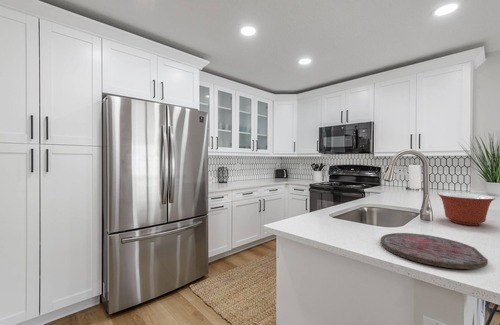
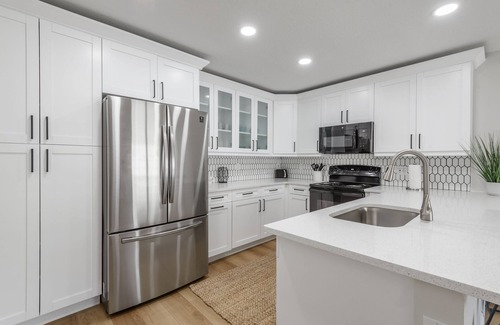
- mixing bowl (464, 208)
- cutting board (428, 247)
